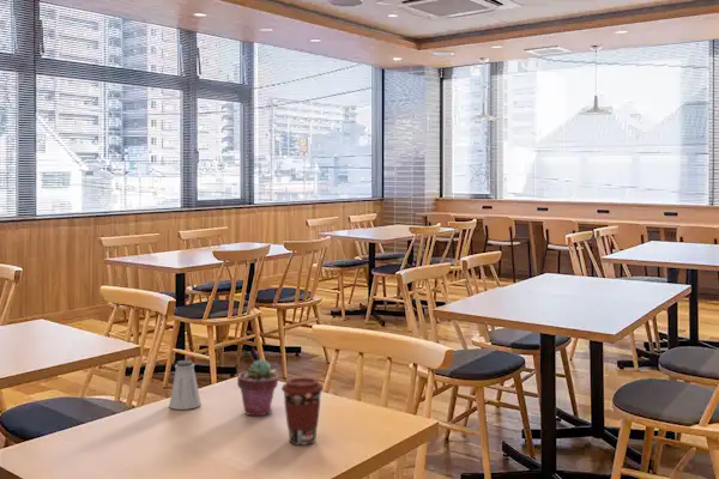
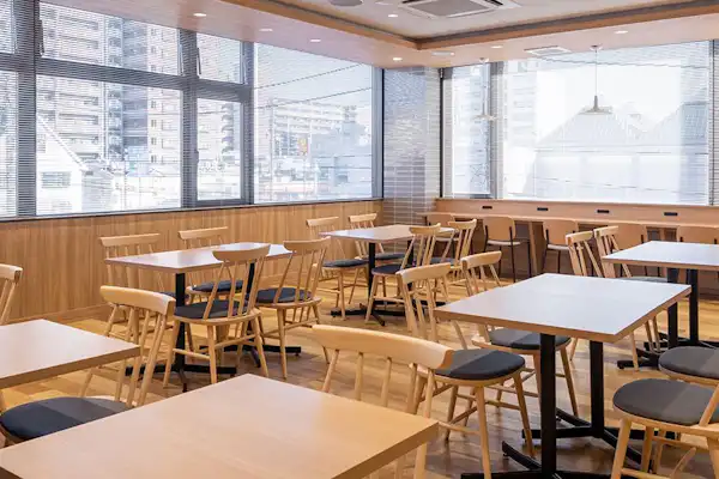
- coffee cup (302, 411)
- potted succulent (258, 386)
- saltshaker (185, 383)
